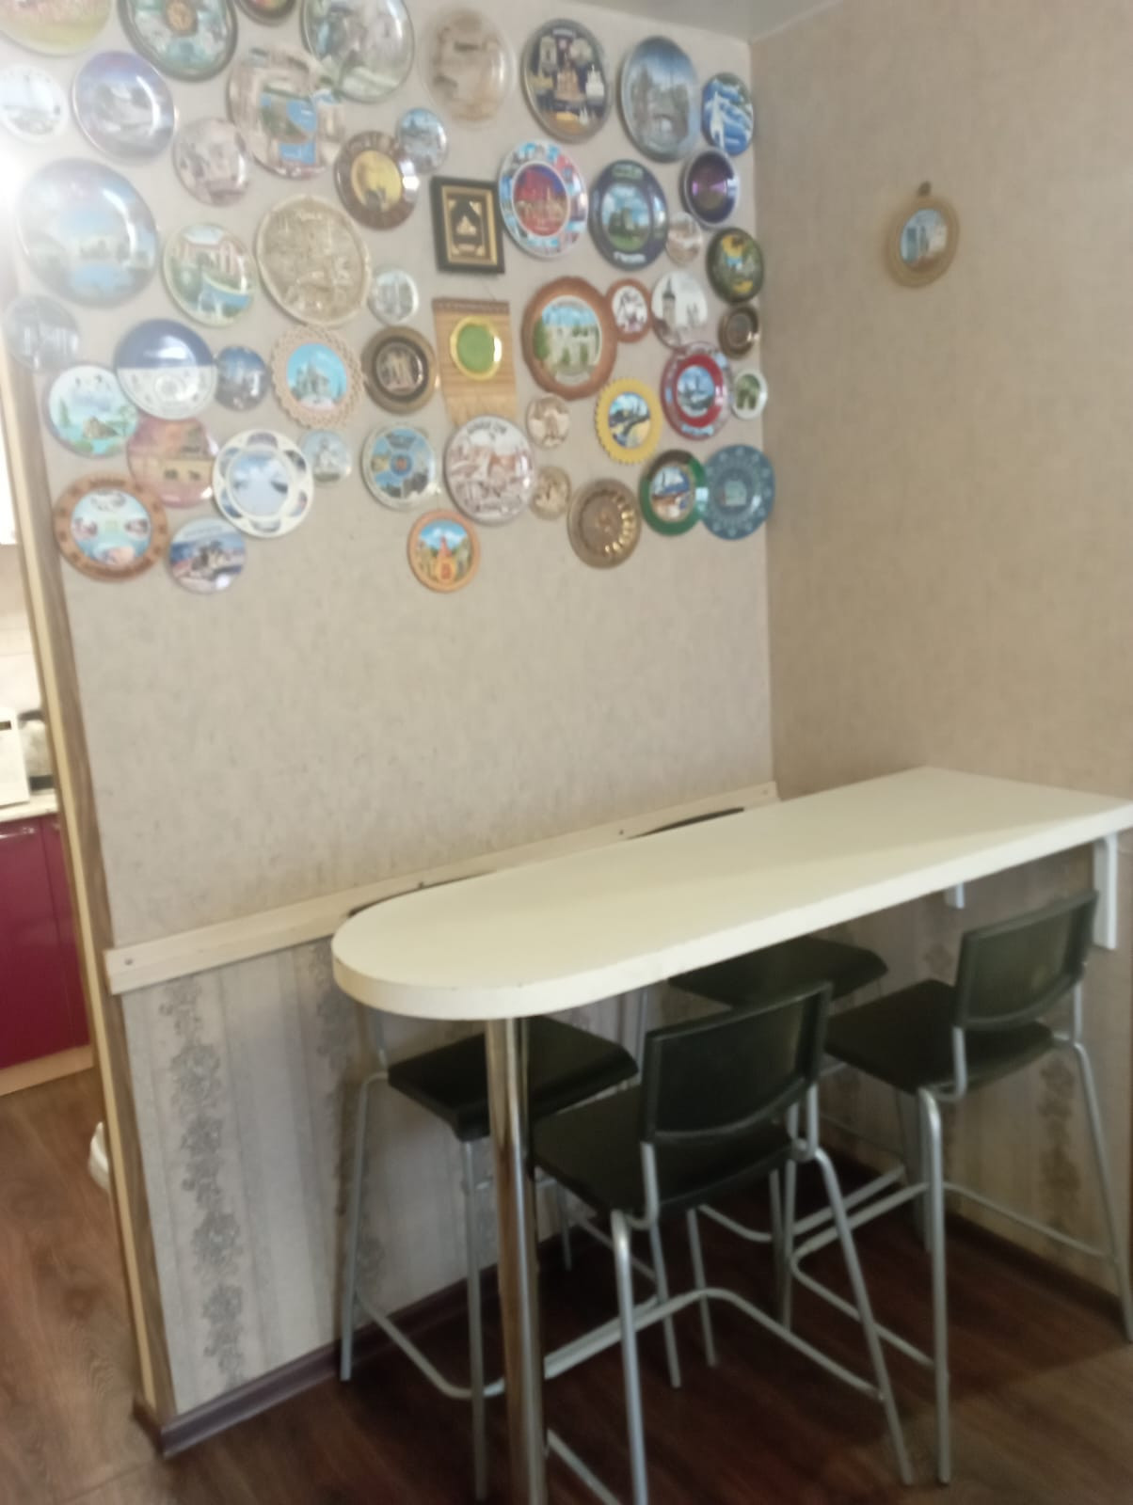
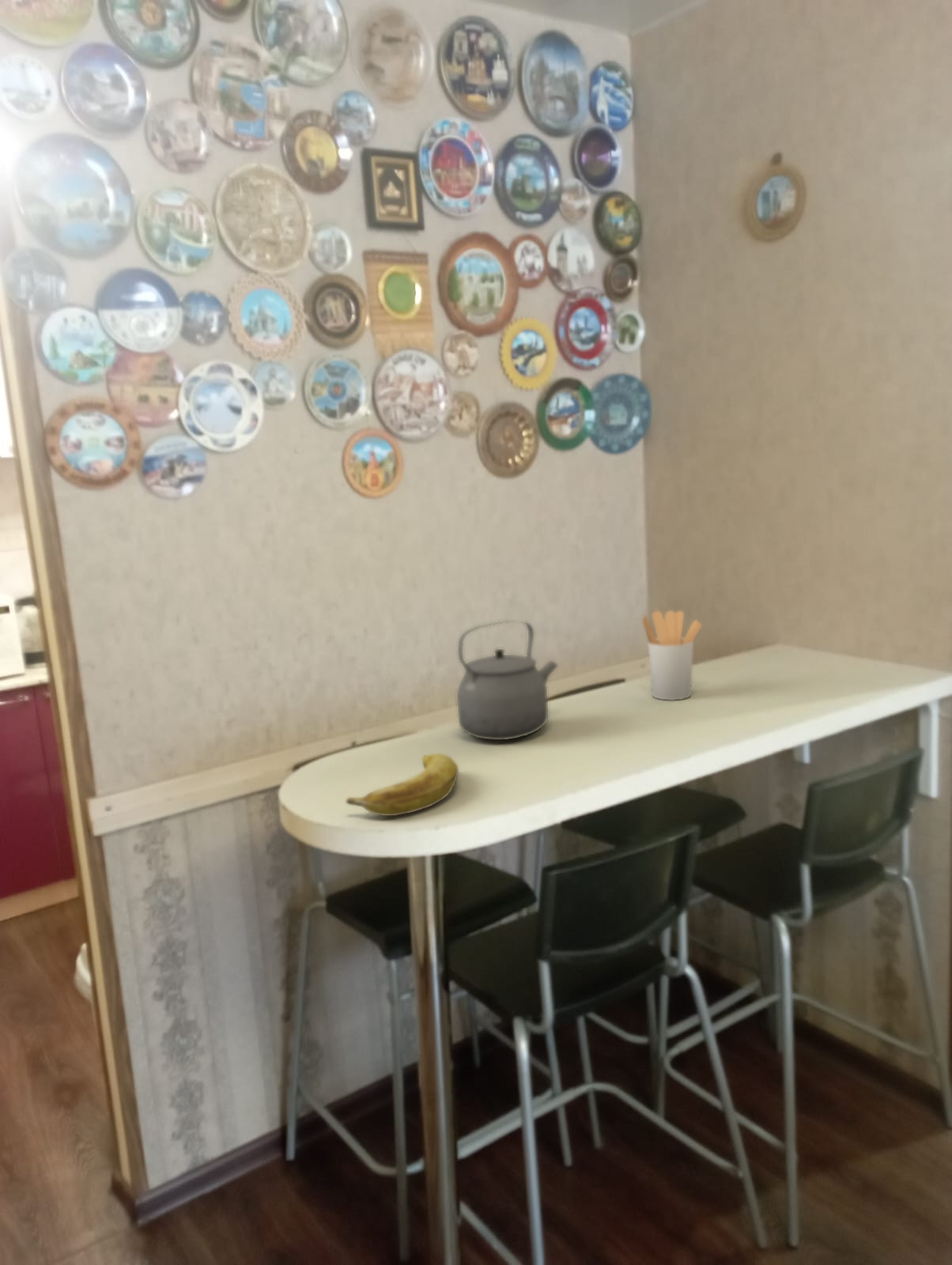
+ banana (405, 783)
+ tea kettle (511, 675)
+ utensil holder (670, 652)
